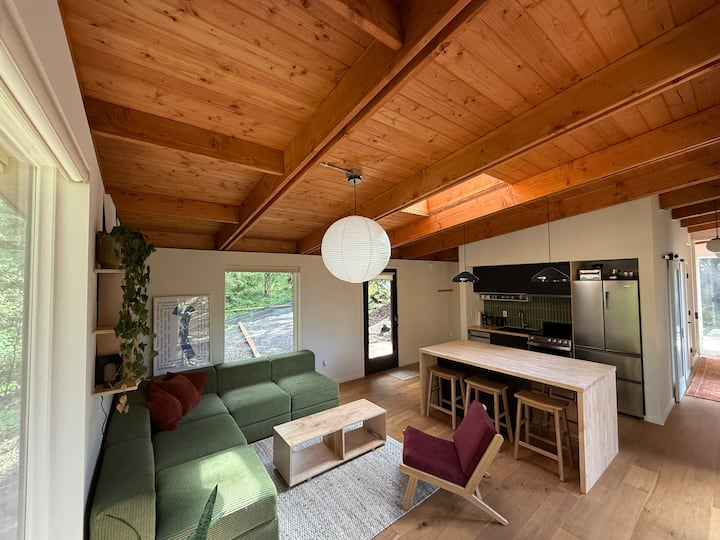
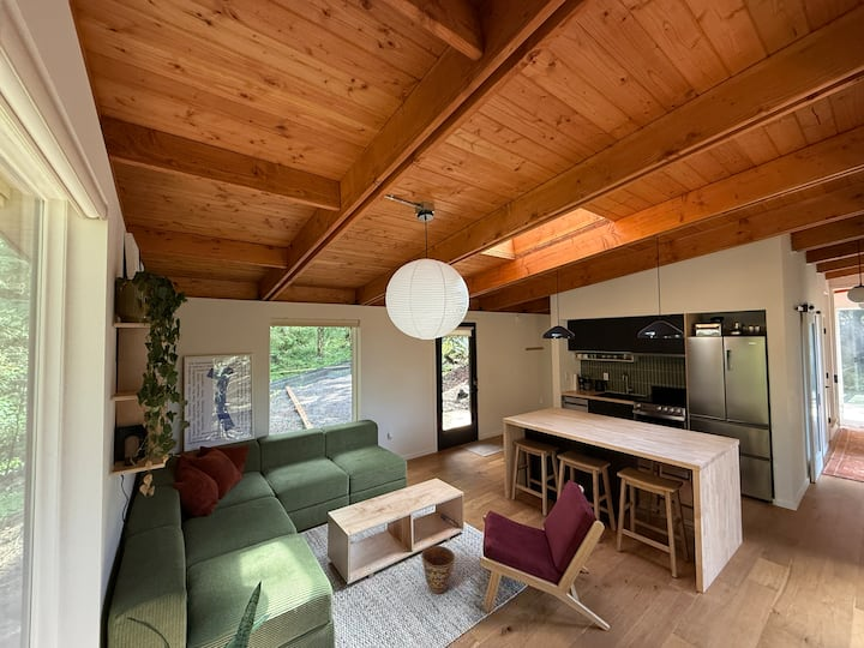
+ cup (438, 571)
